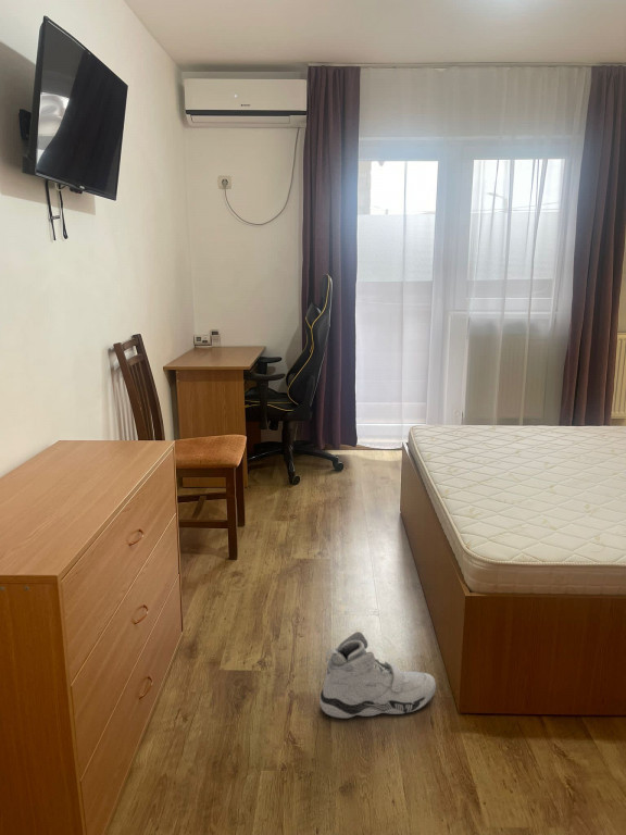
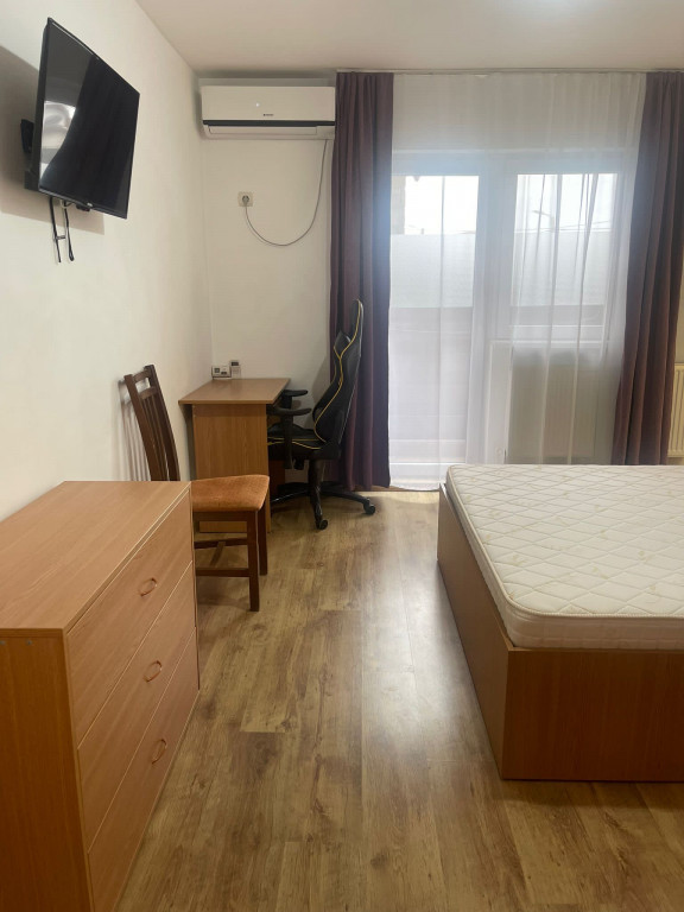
- sneaker (378, 672)
